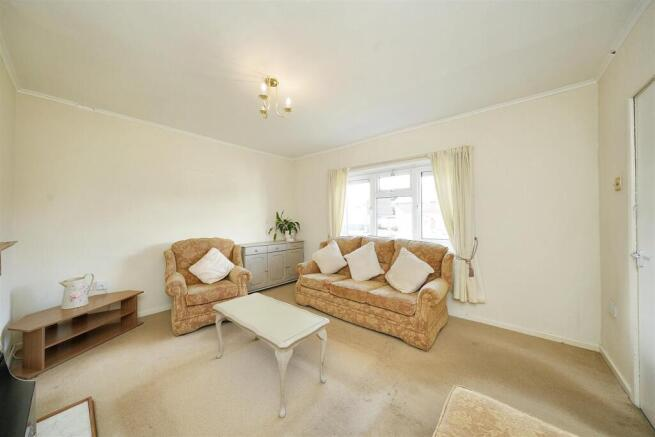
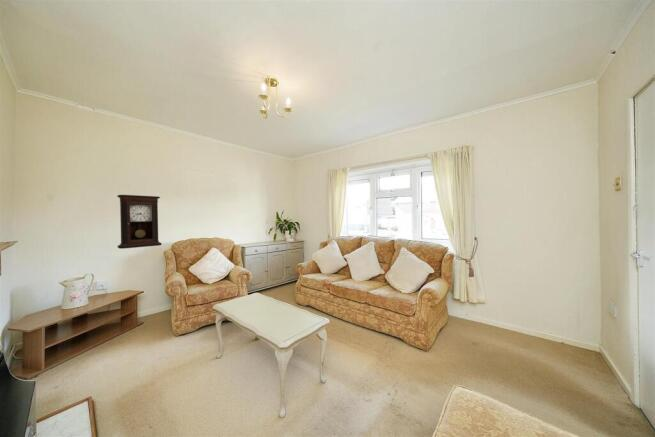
+ pendulum clock (140, 221)
